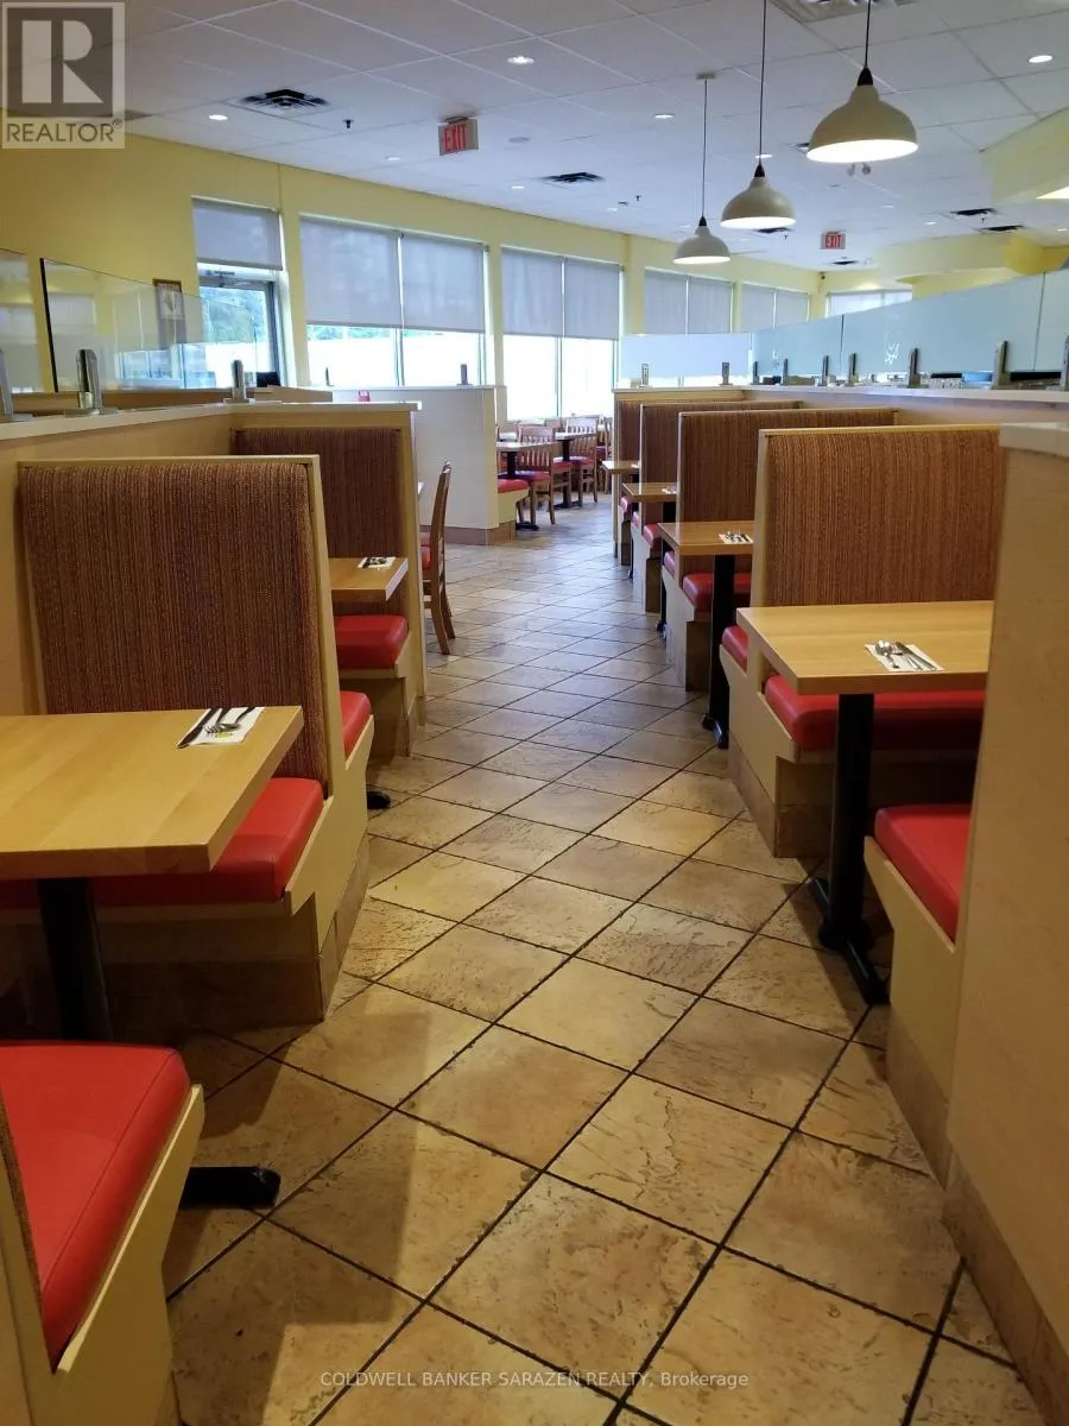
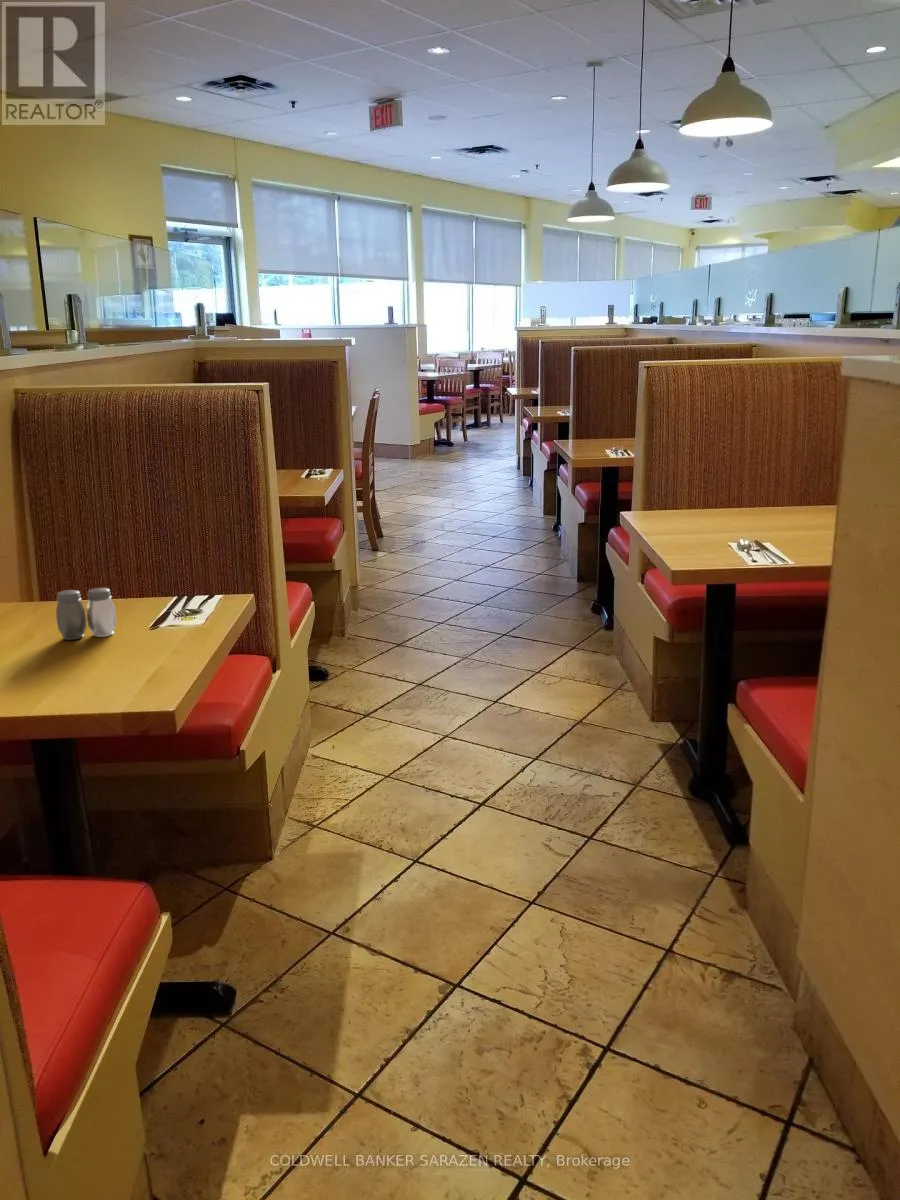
+ salt and pepper shaker (84, 612)
